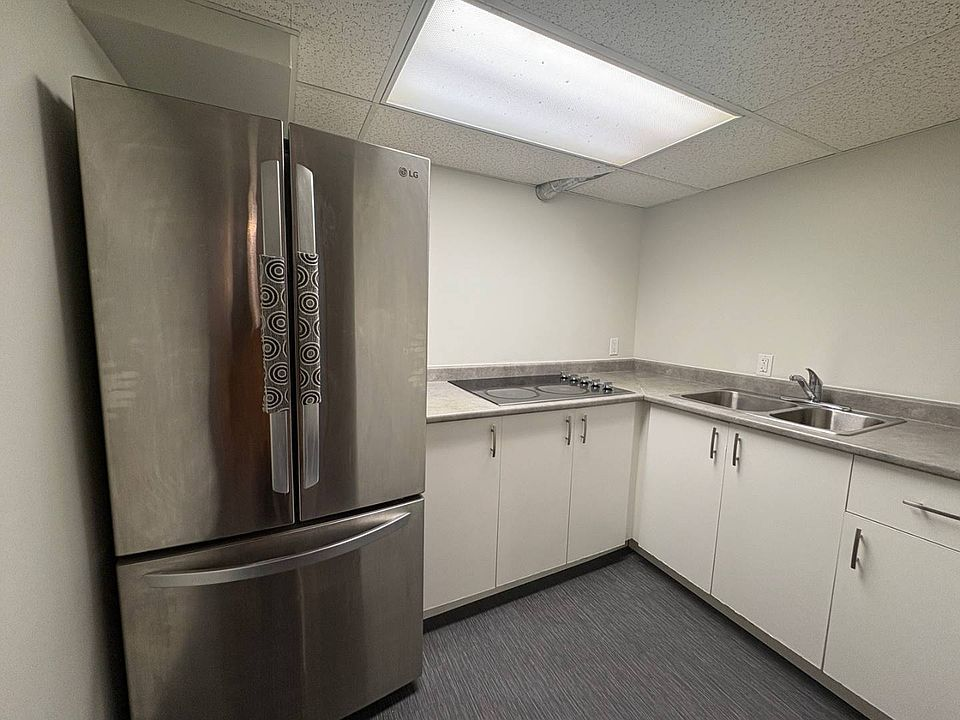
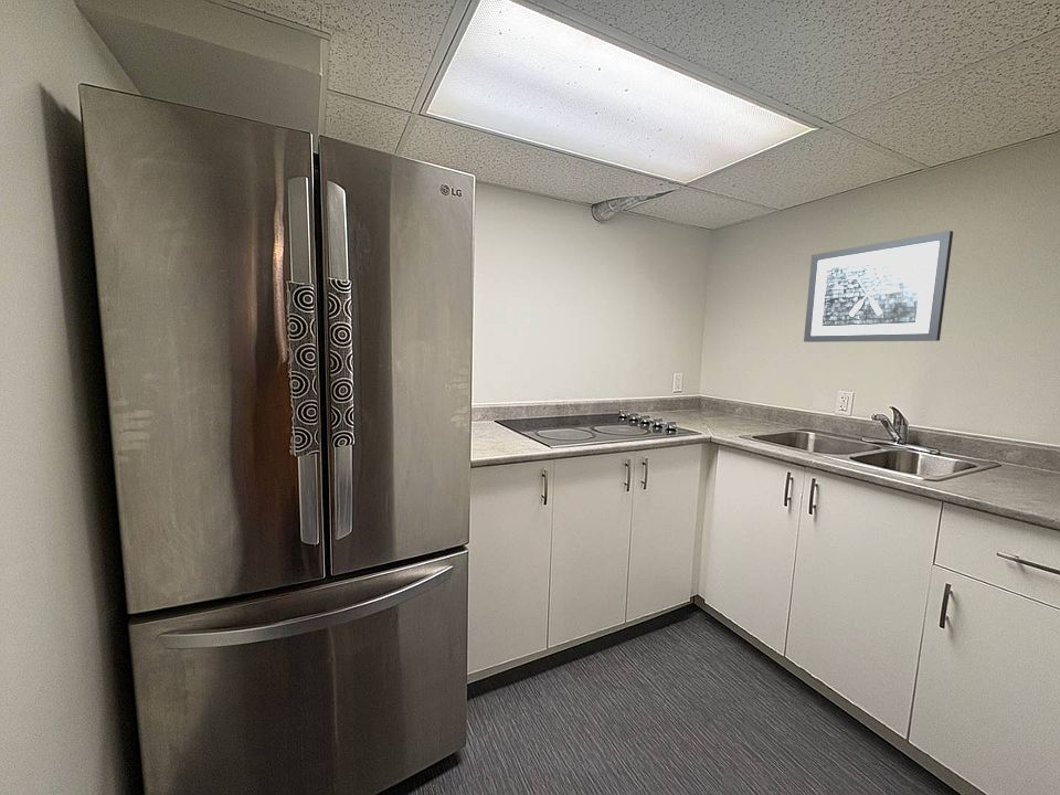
+ wall art (869, 293)
